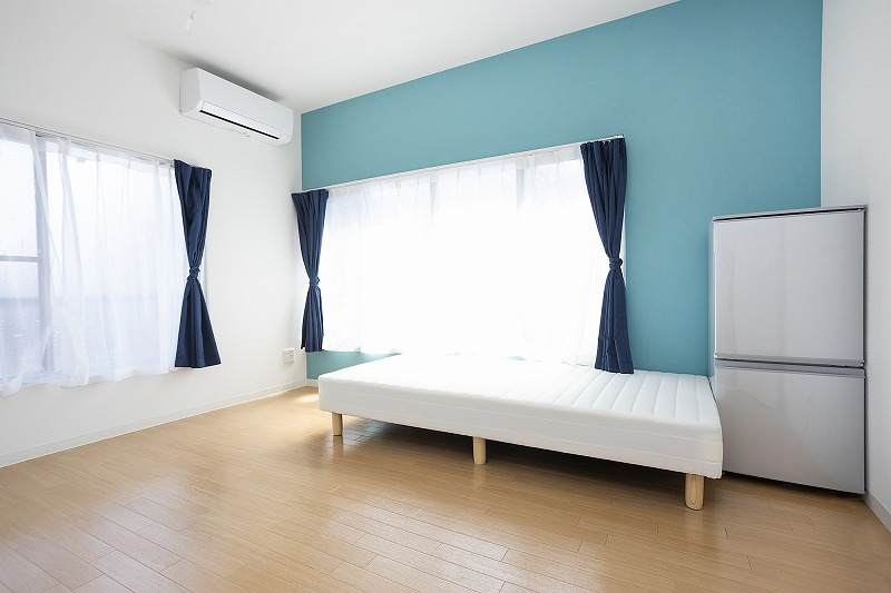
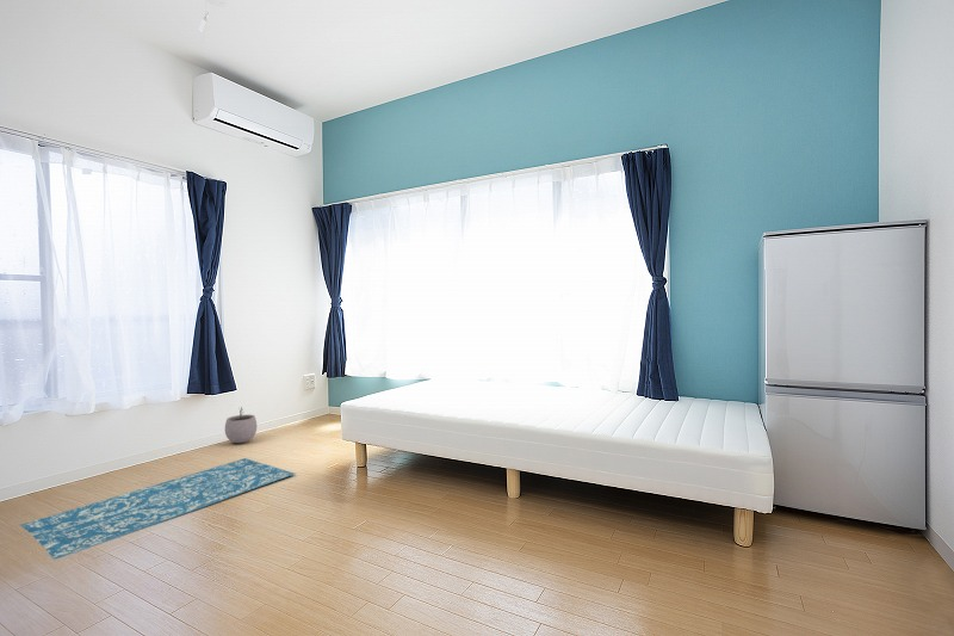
+ rug (173, 496)
+ plant pot (241, 424)
